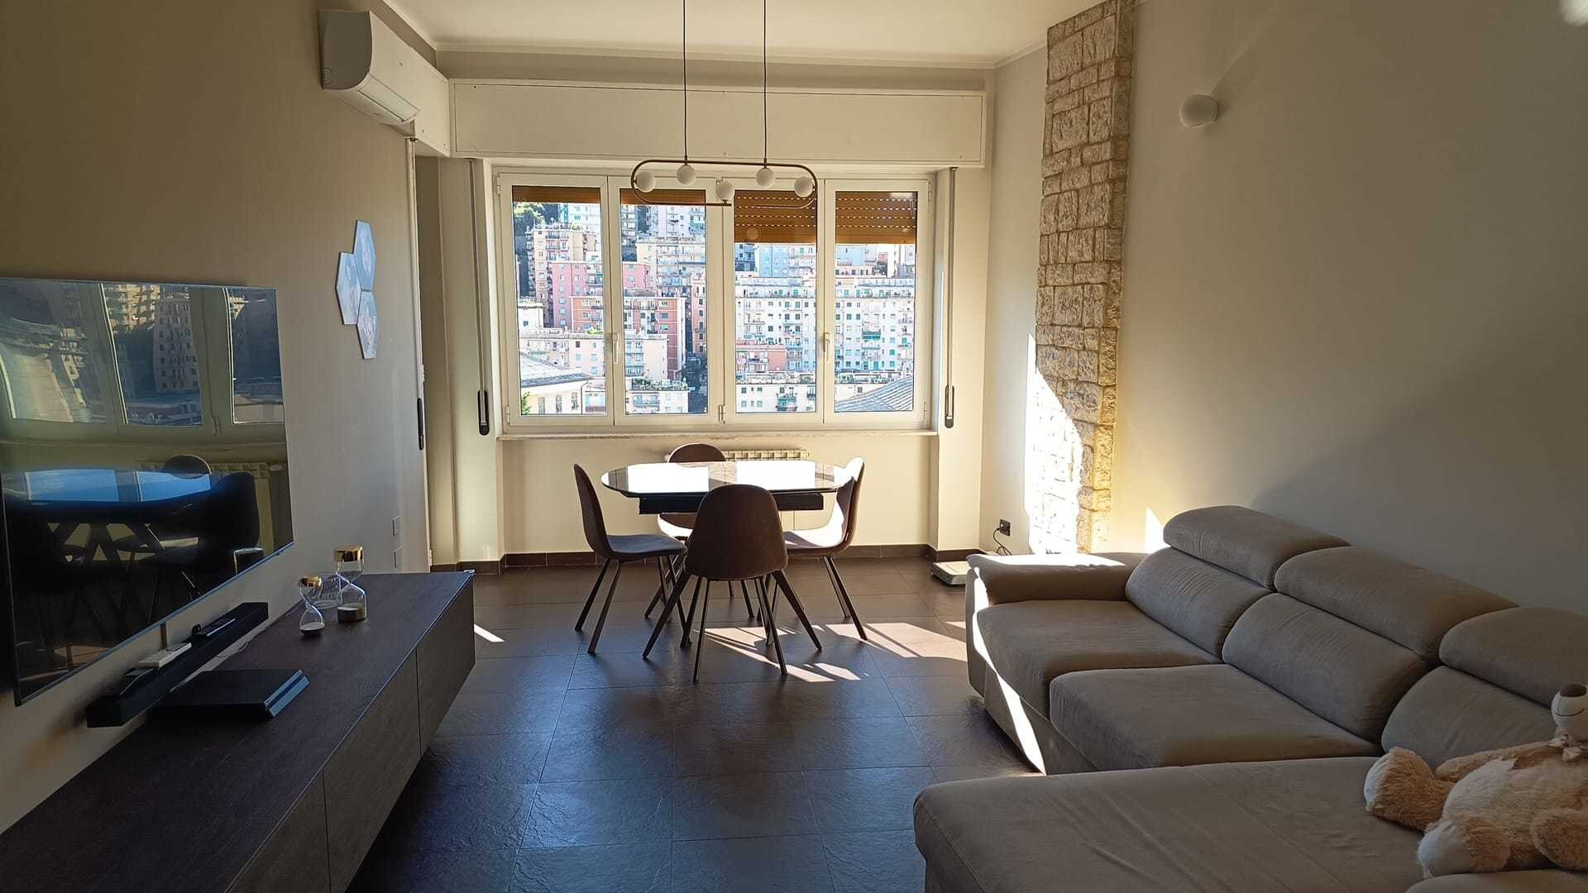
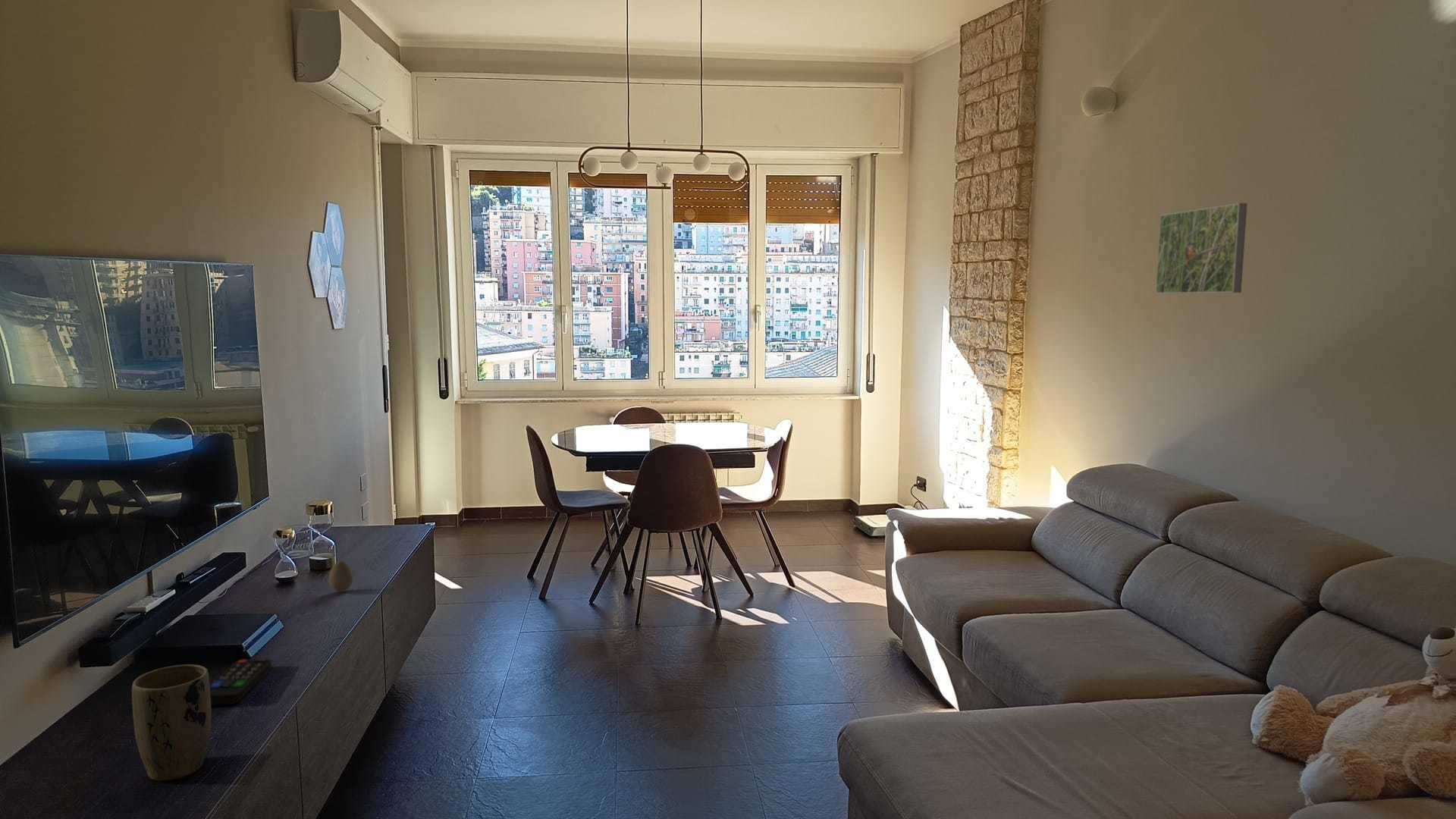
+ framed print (1198, 251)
+ decorative egg (340, 576)
+ remote control (237, 680)
+ plant pot (174, 723)
